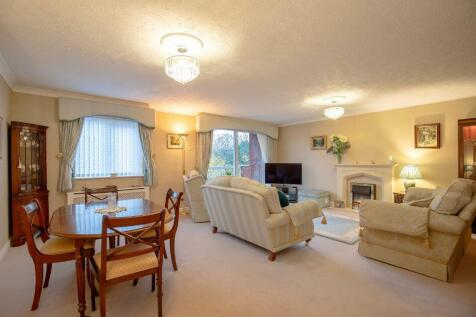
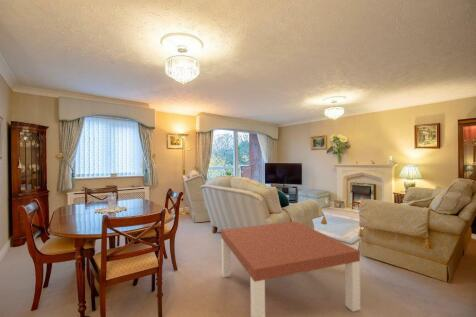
+ coffee table (281, 264)
